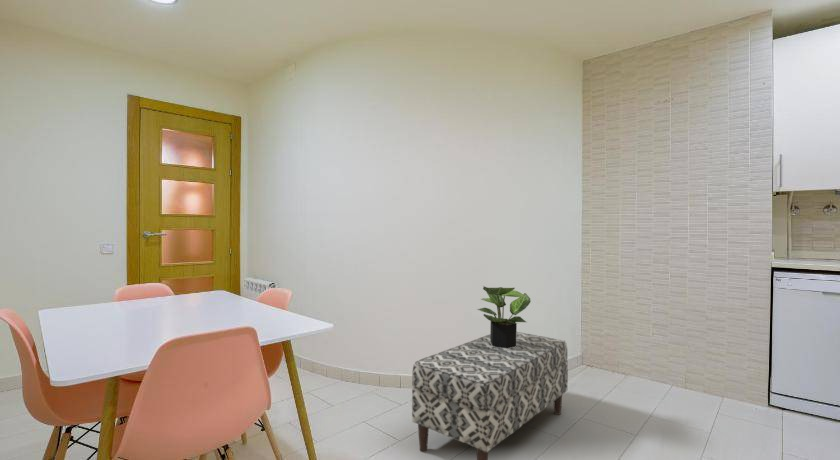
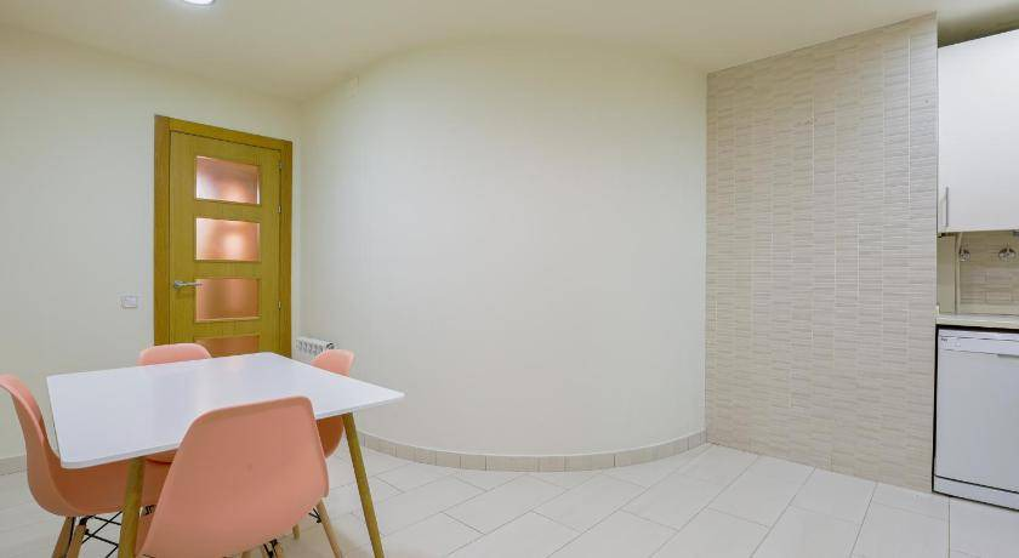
- potted plant (498, 312)
- bench (496, 390)
